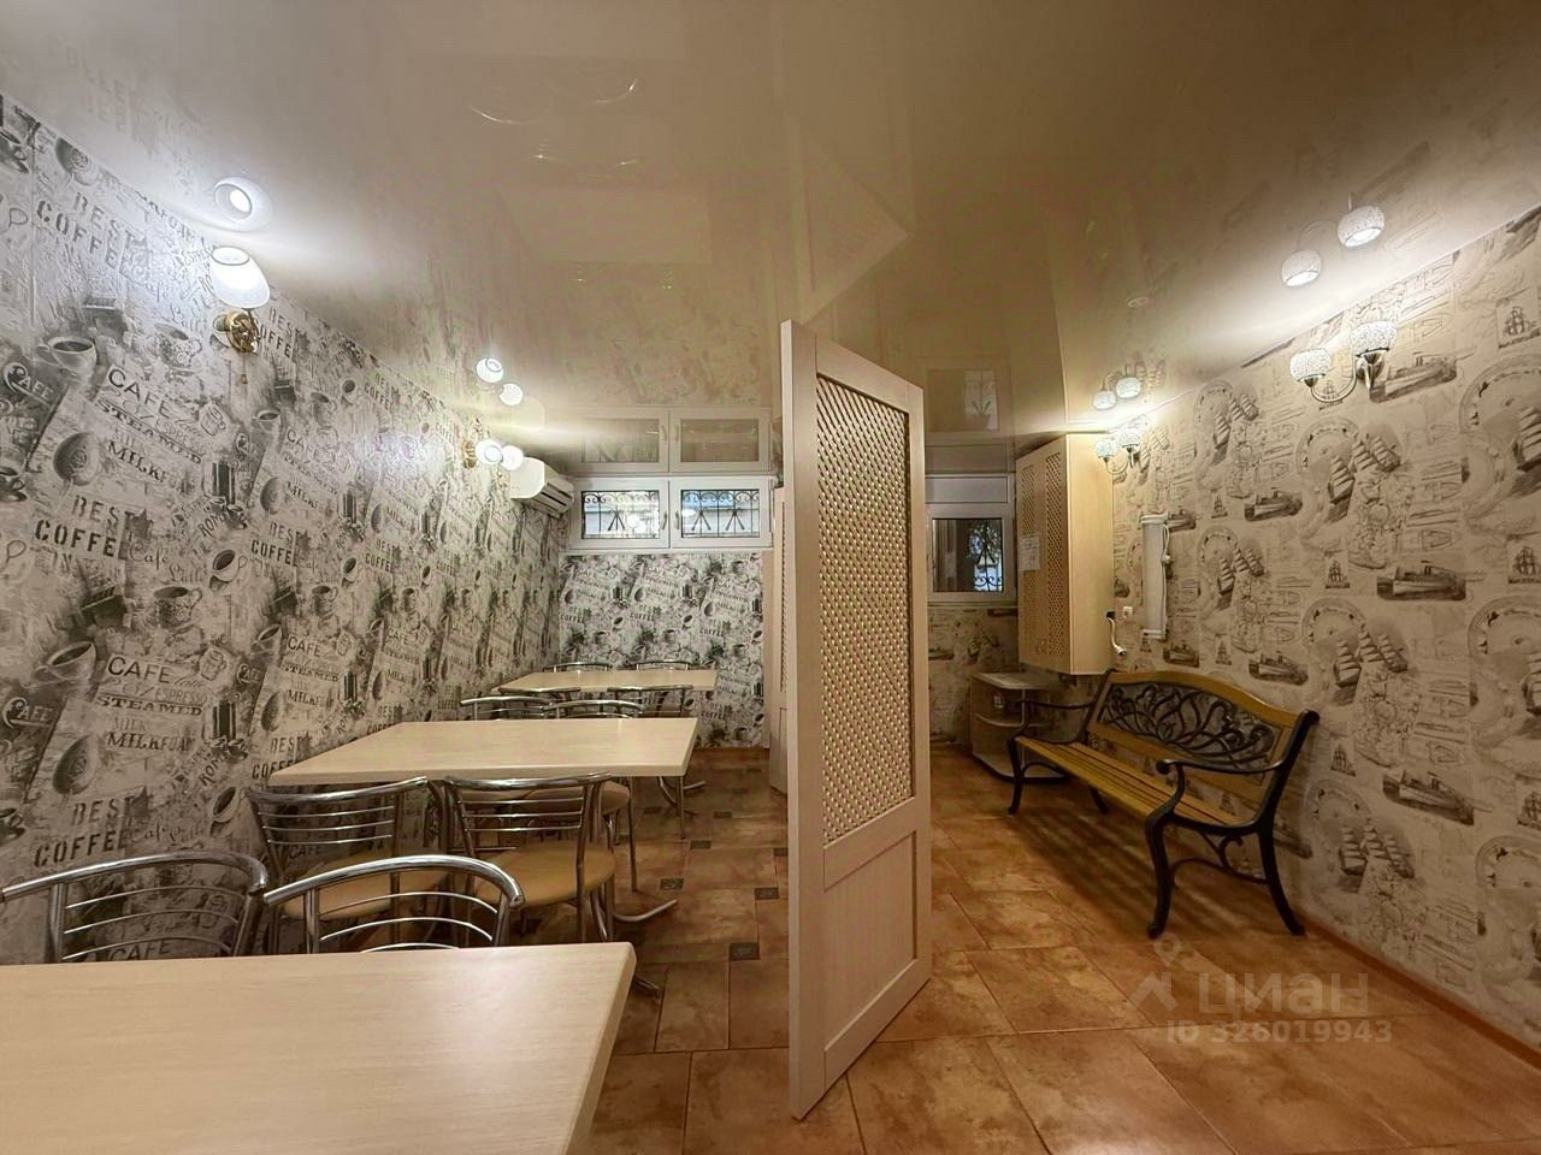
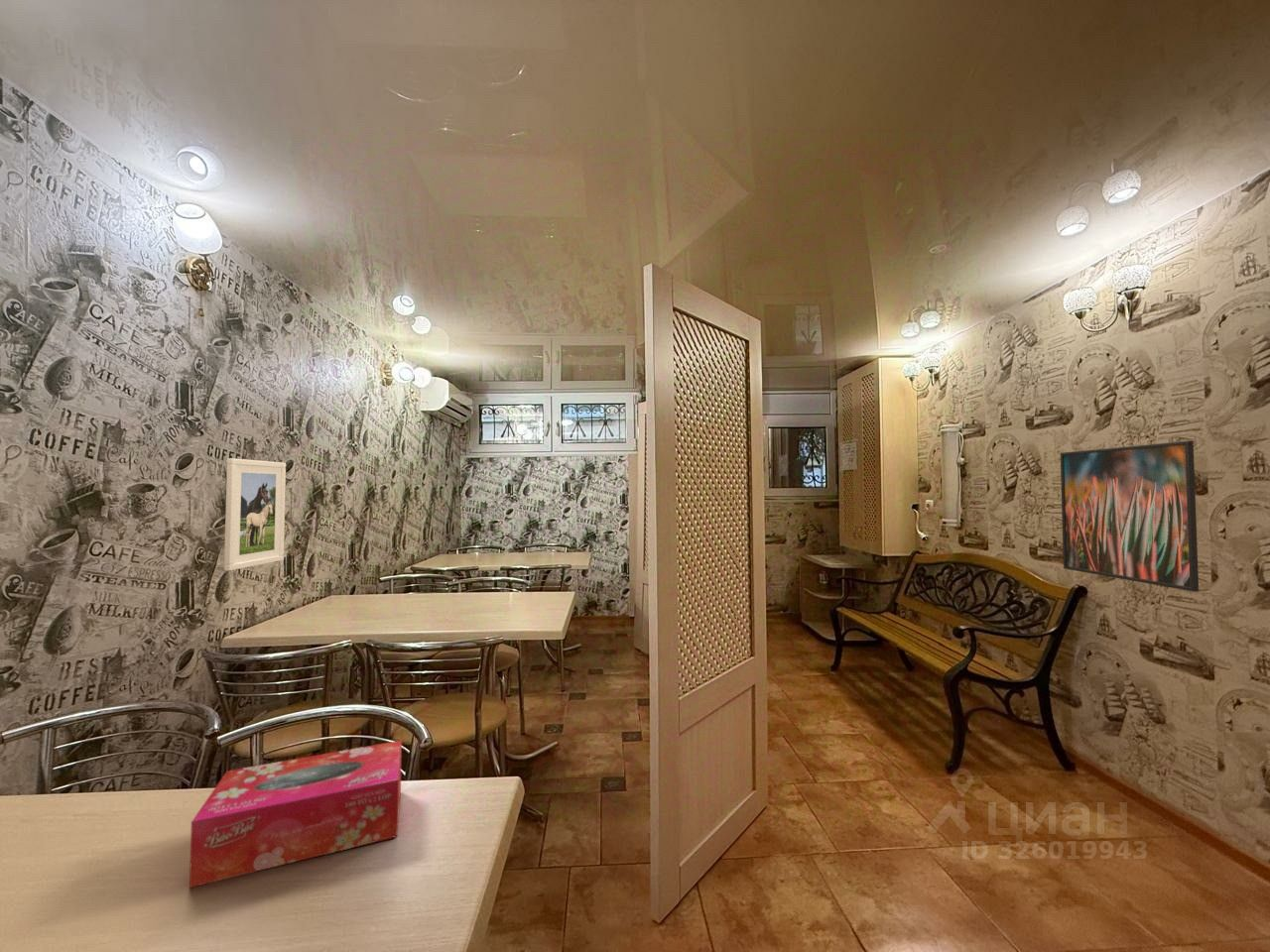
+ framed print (257, 513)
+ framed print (1119, 513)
+ tissue box (311, 803)
